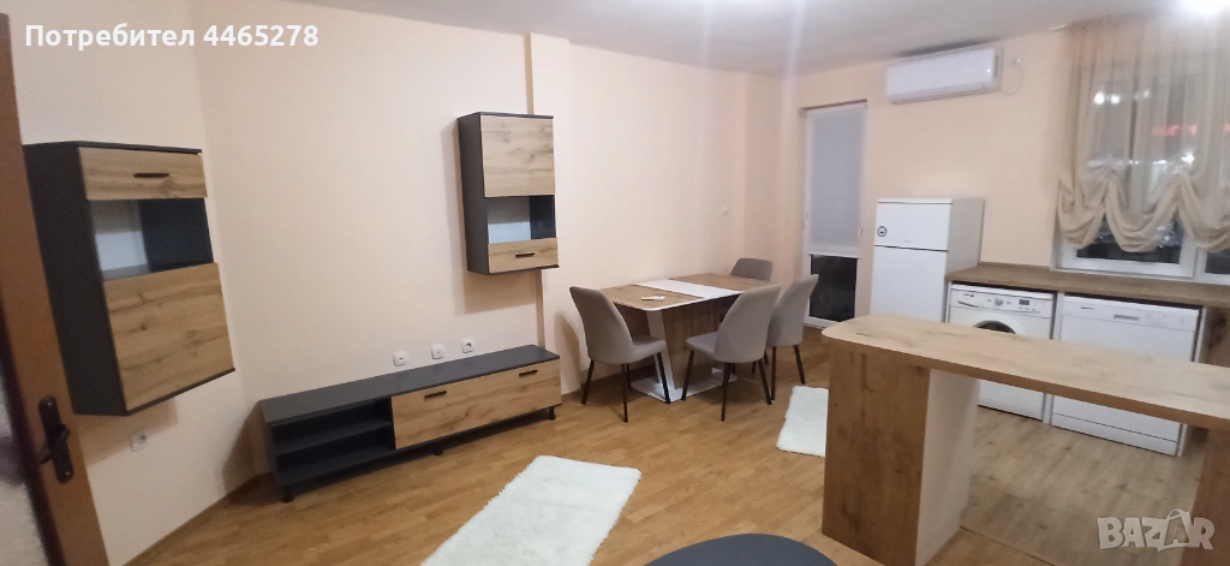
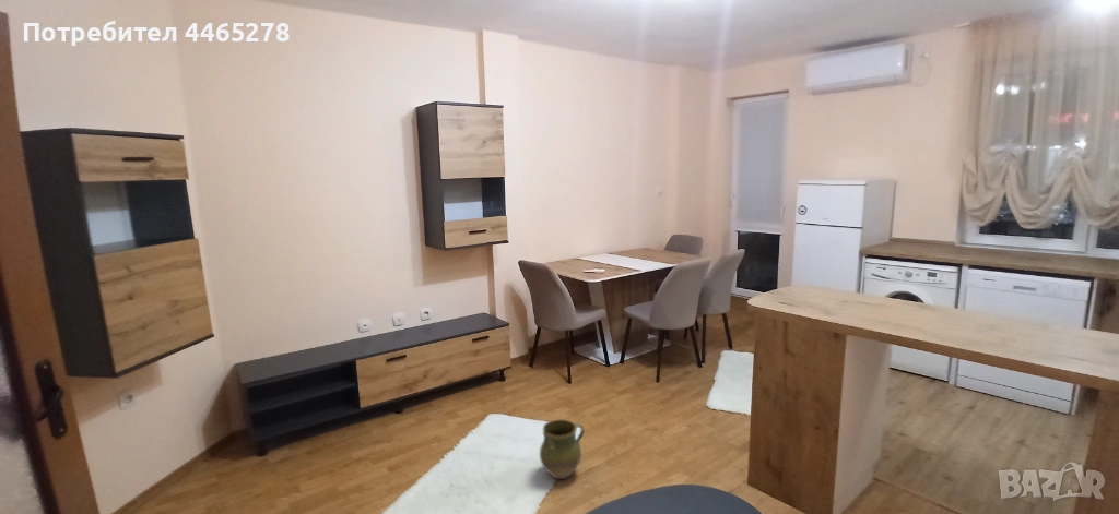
+ ceramic jug (562, 449)
